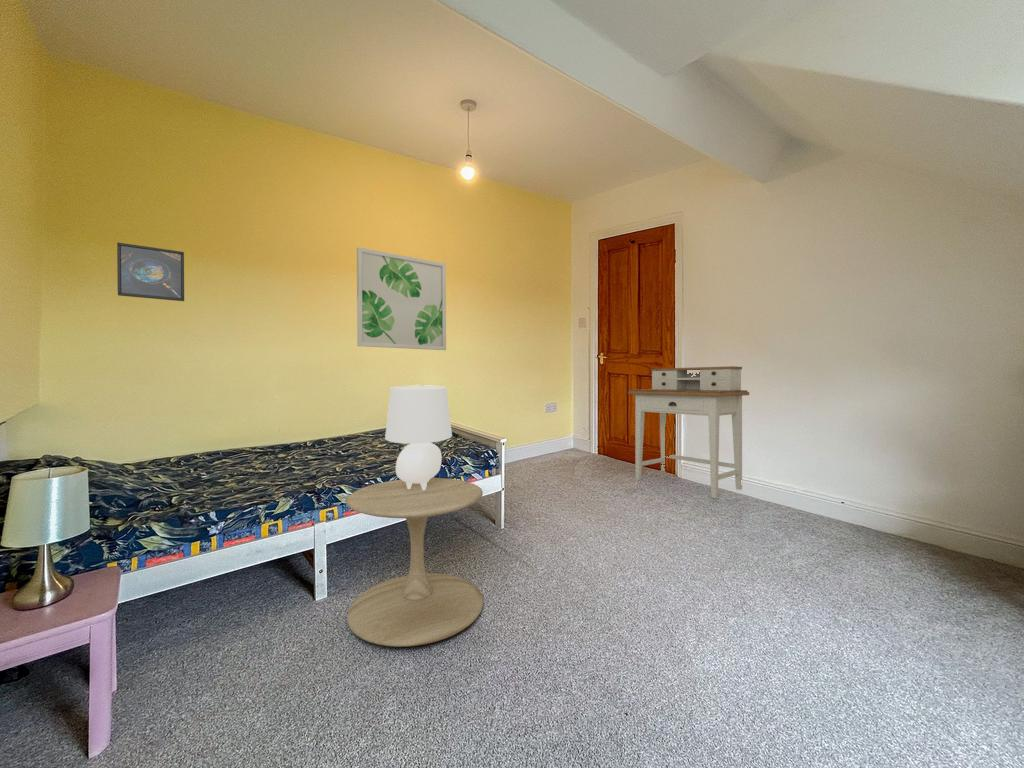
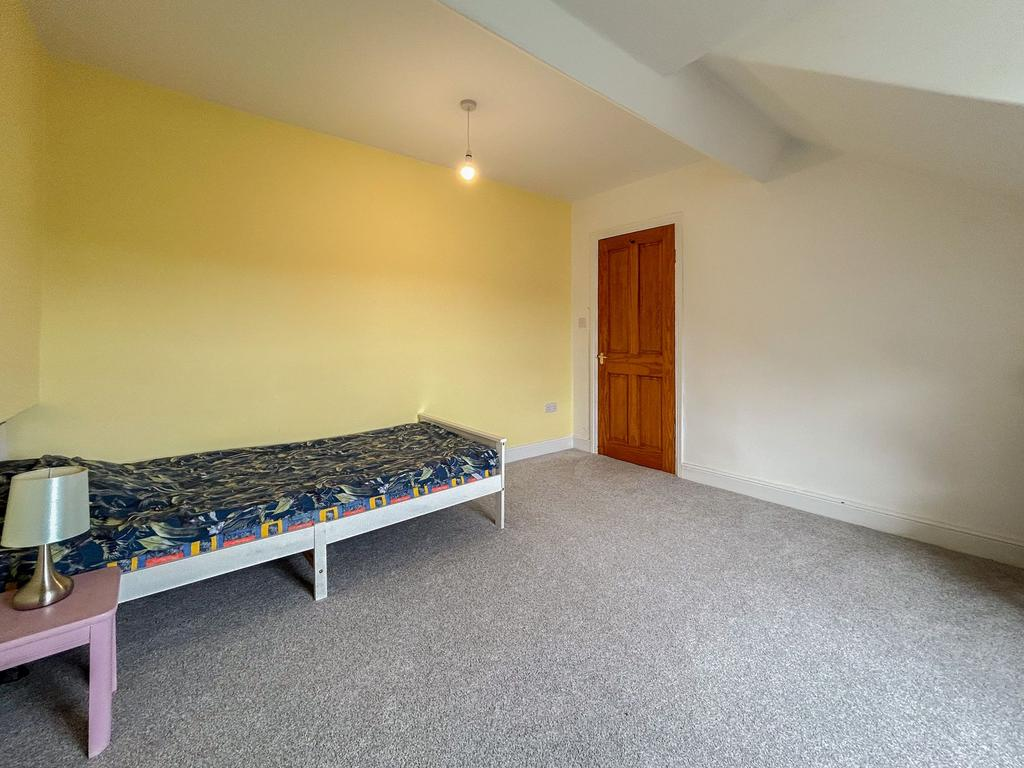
- desk (688, 414)
- table lamp (420, 434)
- wall art (404, 302)
- side table (417, 549)
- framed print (152, 273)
